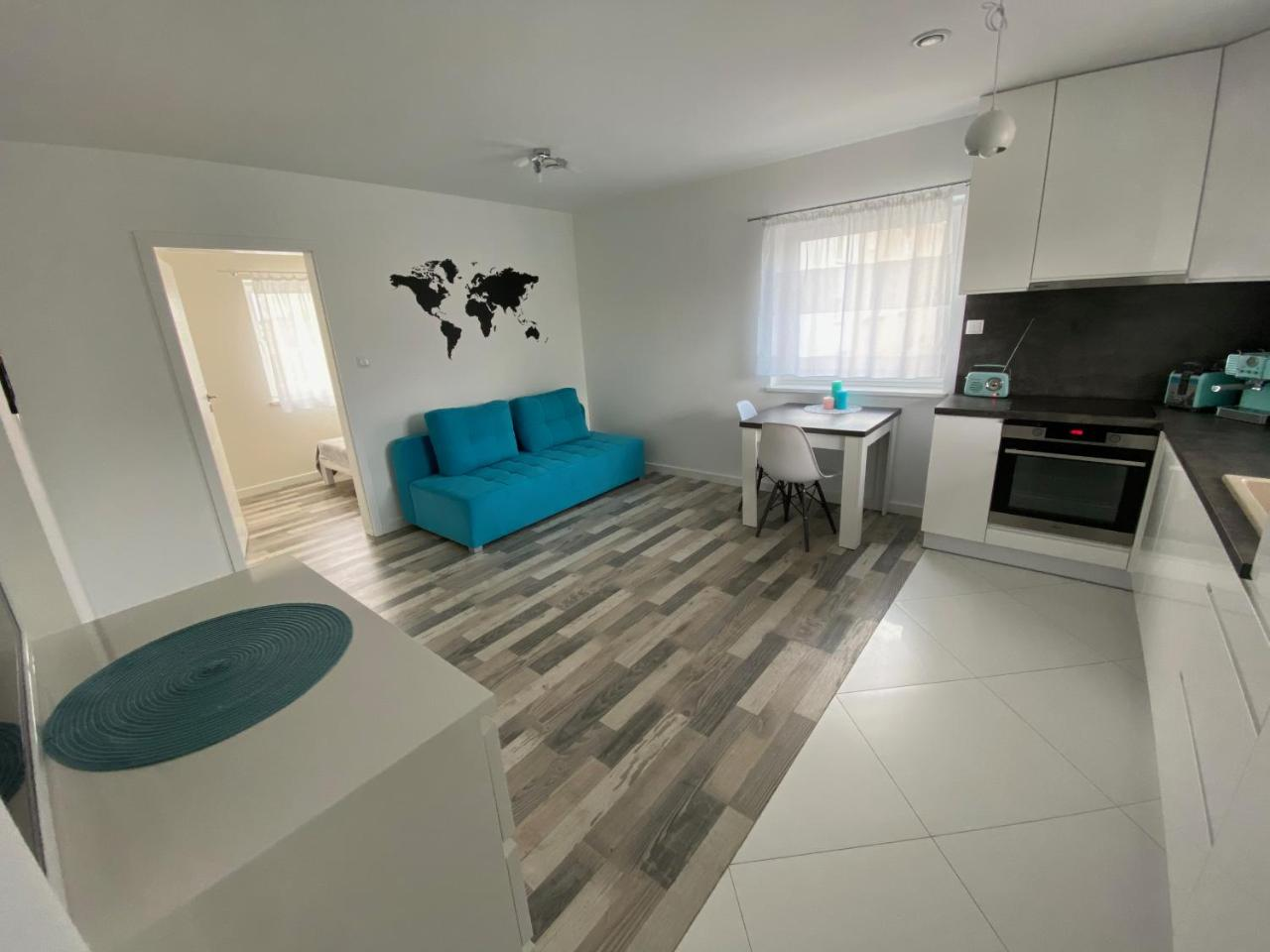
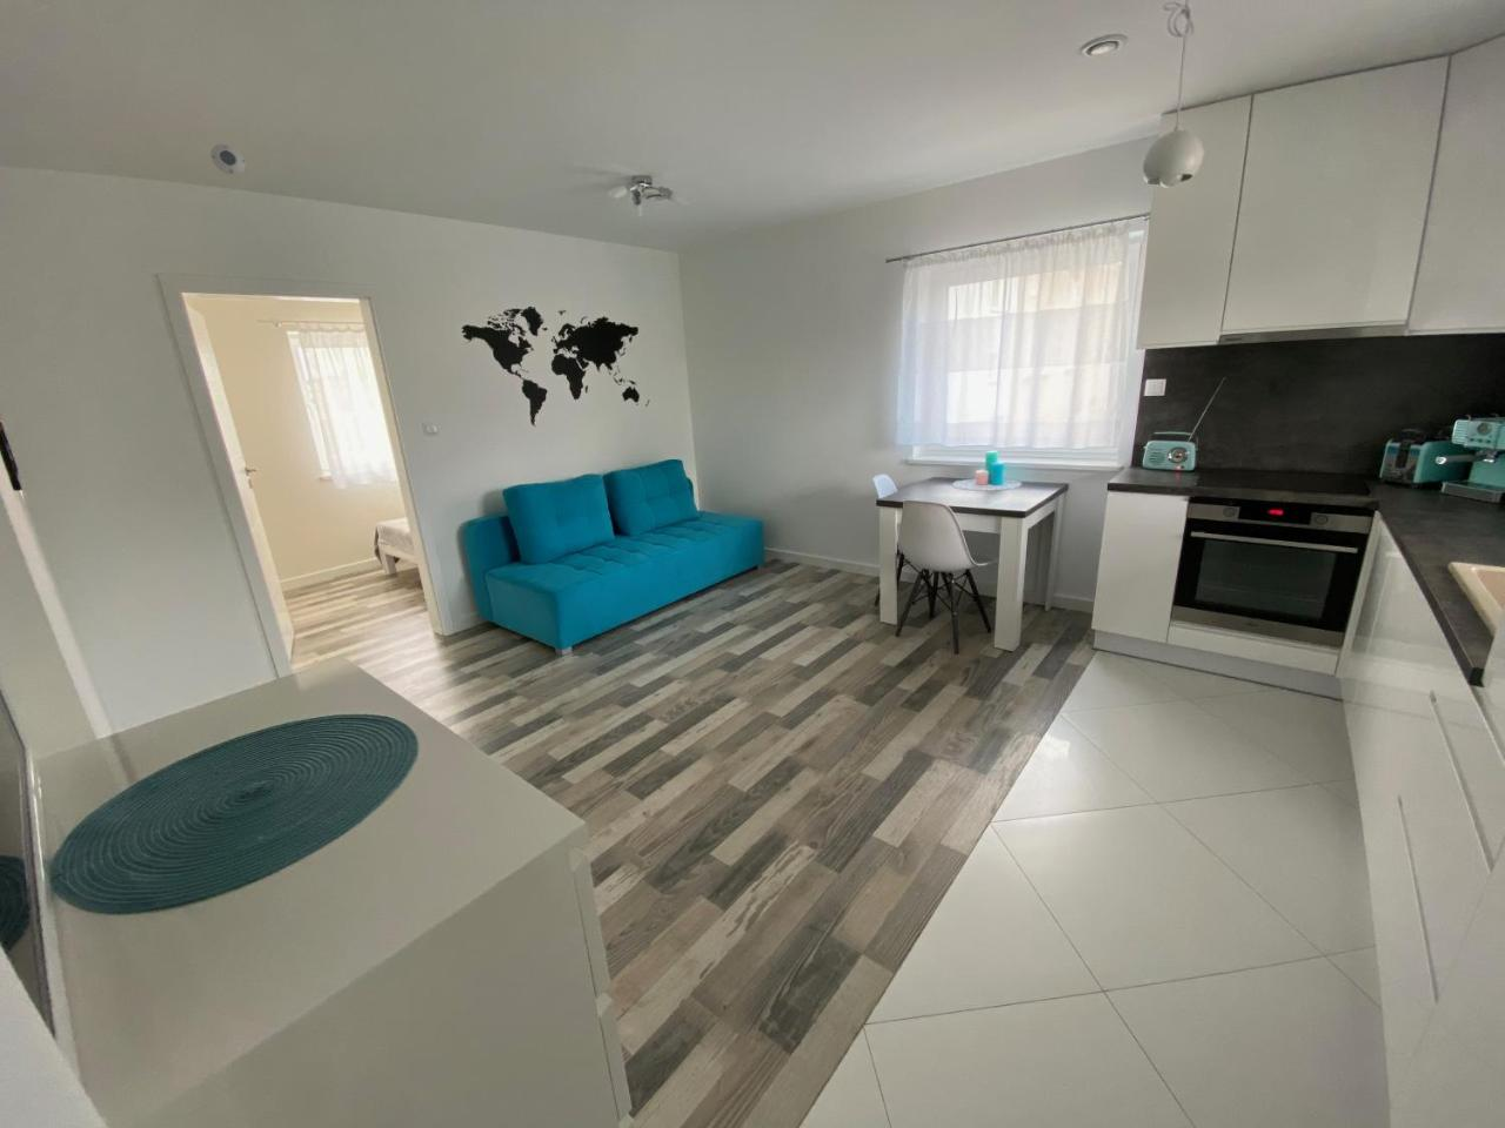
+ smoke detector (228, 159)
